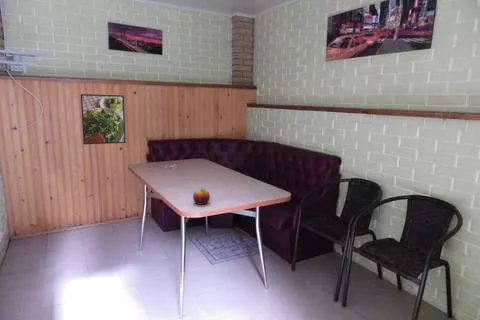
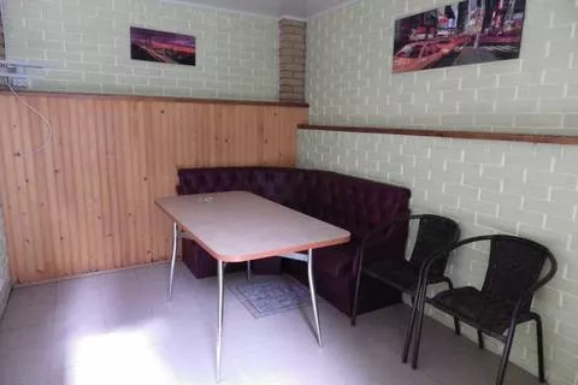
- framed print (103, 119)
- fruit (201, 196)
